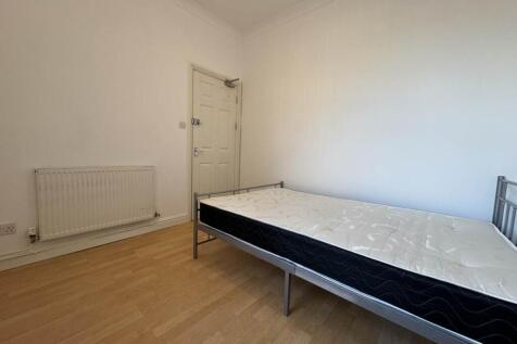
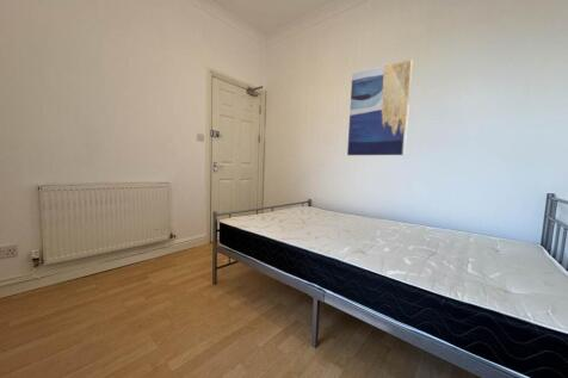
+ wall art (376, 112)
